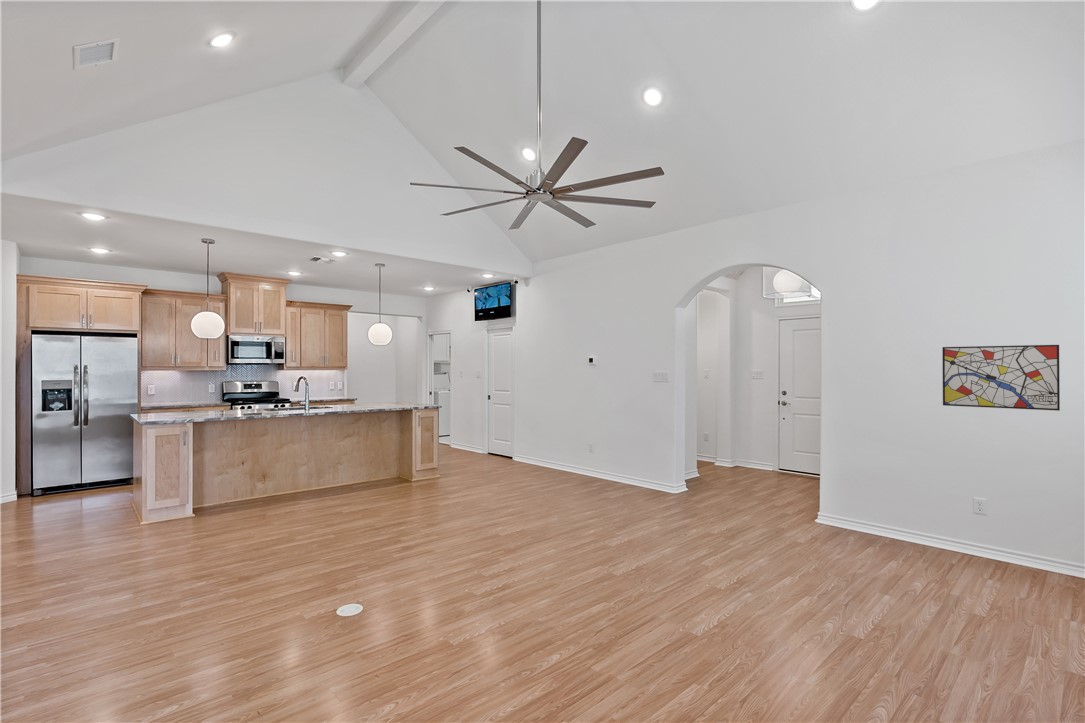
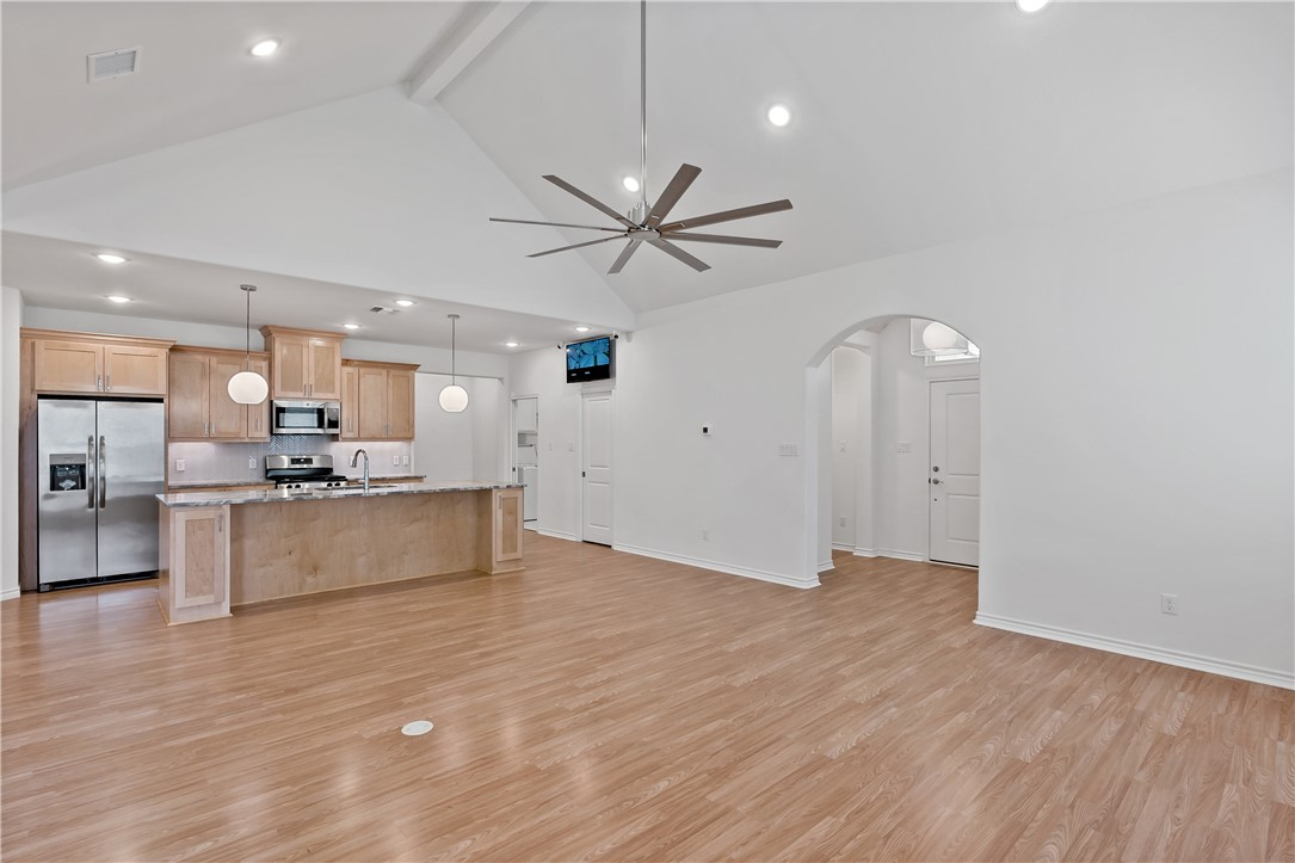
- wall art (997, 376)
